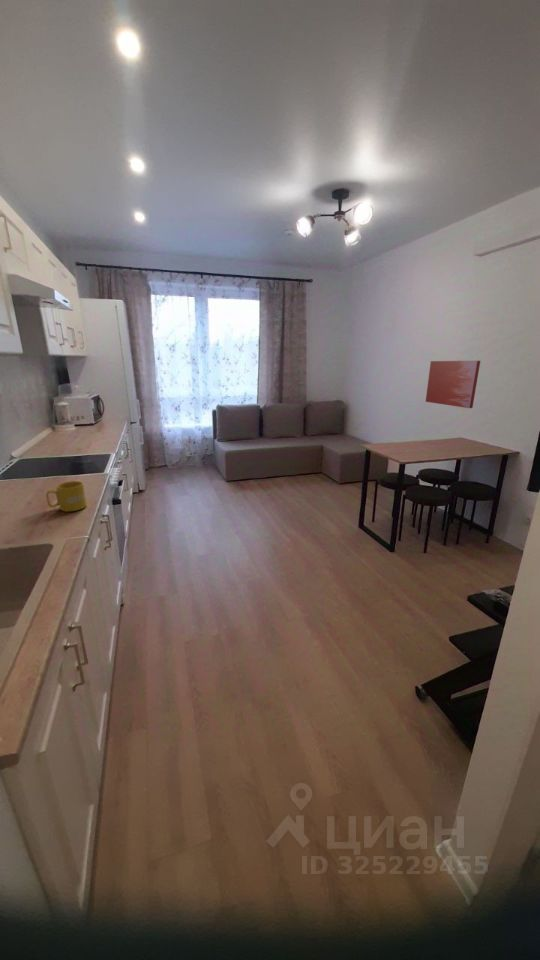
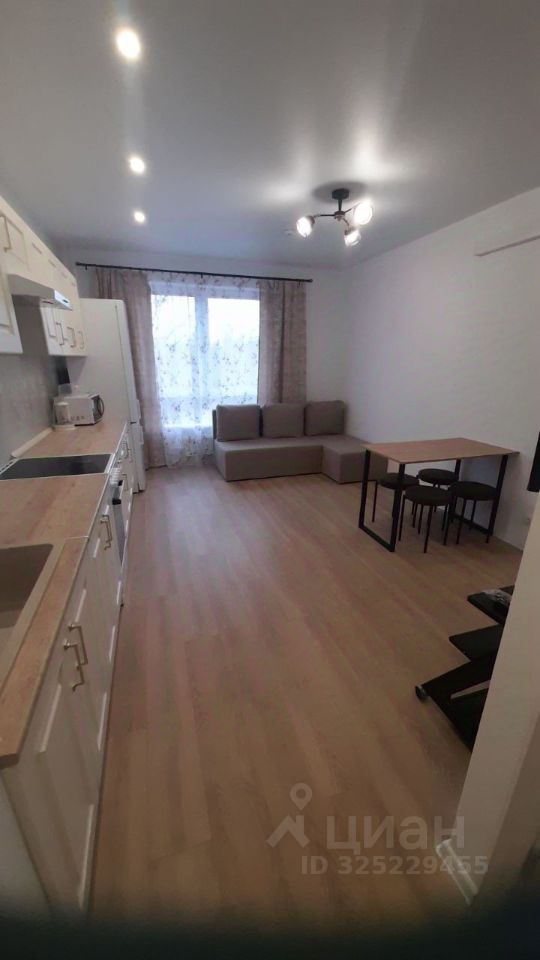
- wall art (450, 383)
- mug (66, 496)
